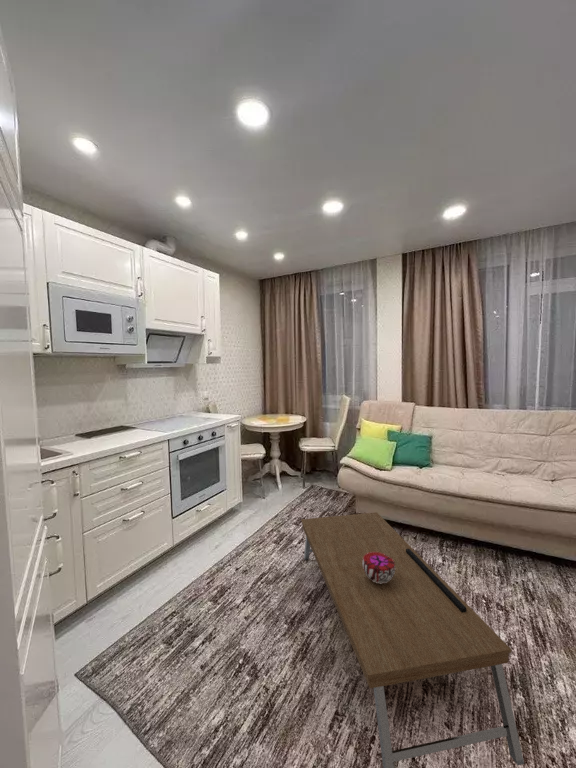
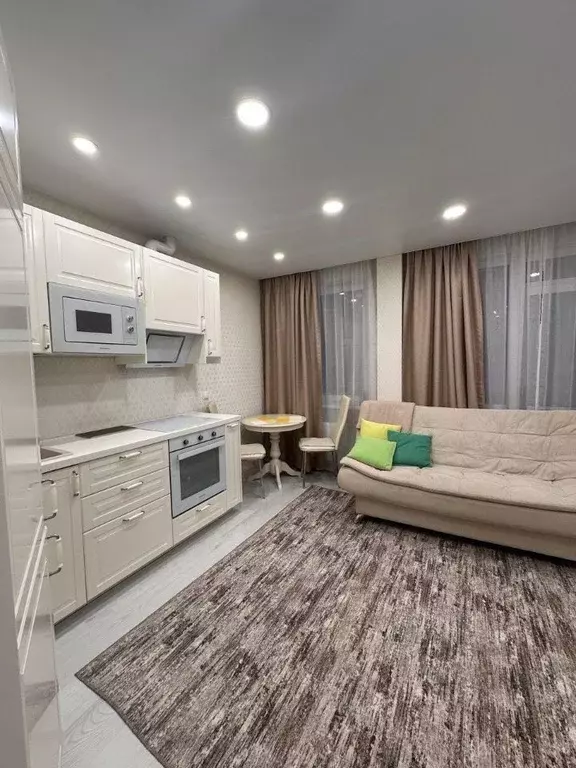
- coffee table (374, 593)
- decorative bowl (378, 566)
